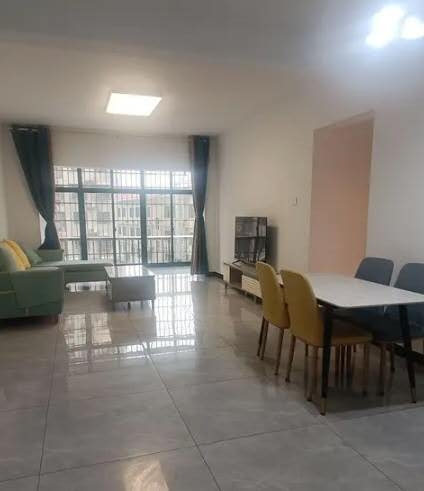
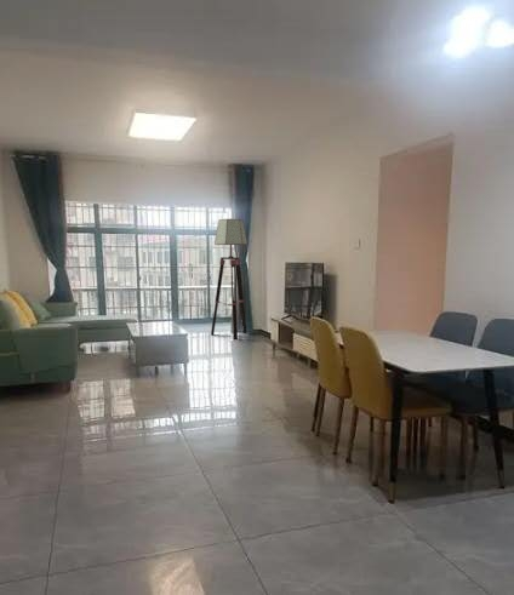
+ floor lamp (232, 278)
